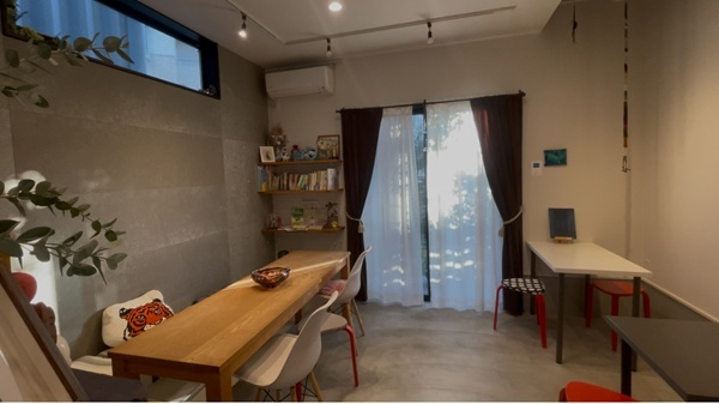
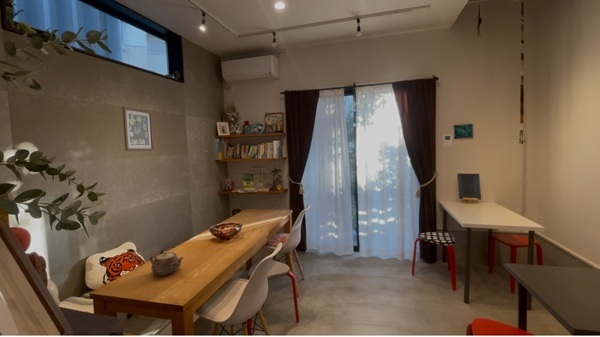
+ teapot (166, 261)
+ wall art (139, 130)
